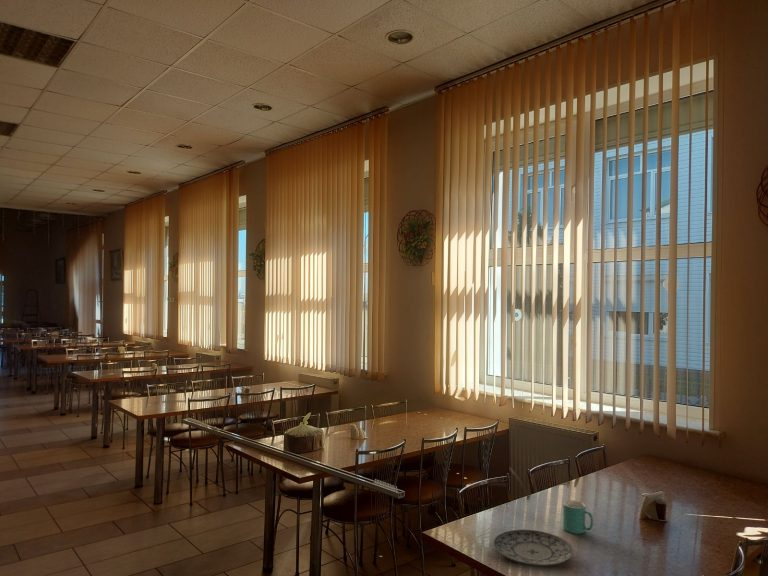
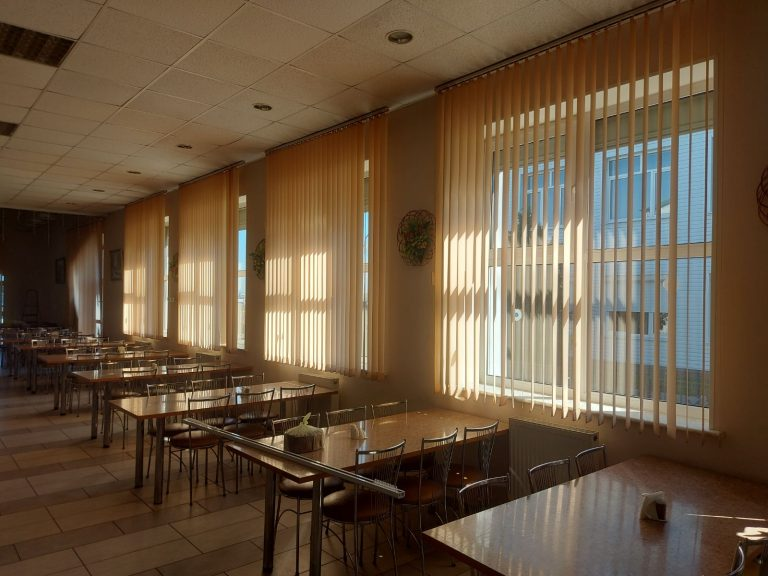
- mug (578, 518)
- plate (532, 549)
